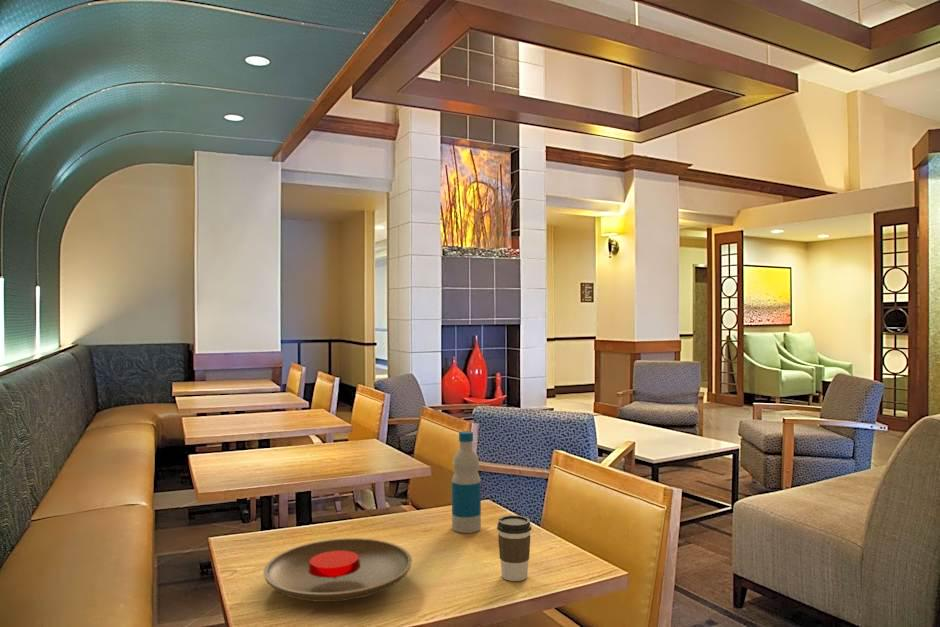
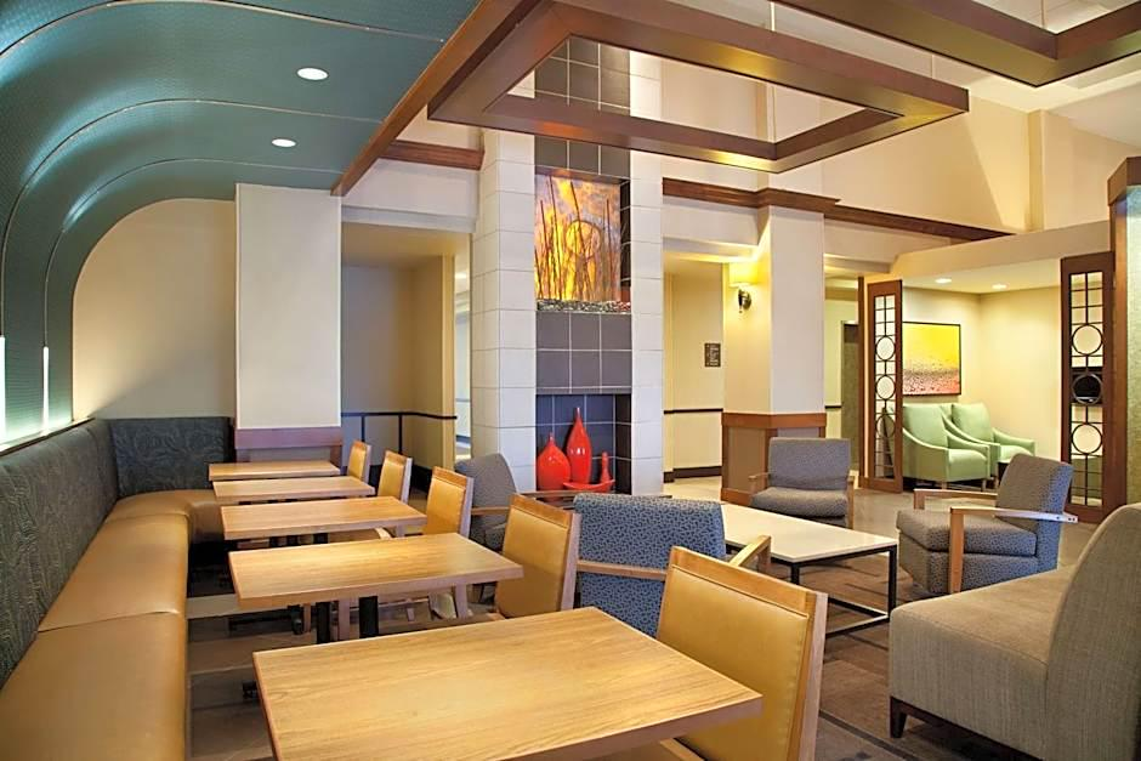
- bottle (466, 480)
- plate (339, 571)
- coffee cup (514, 547)
